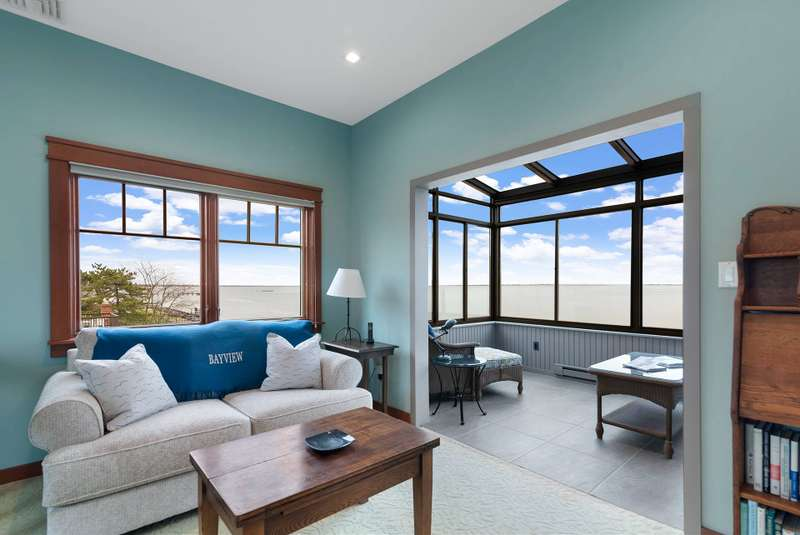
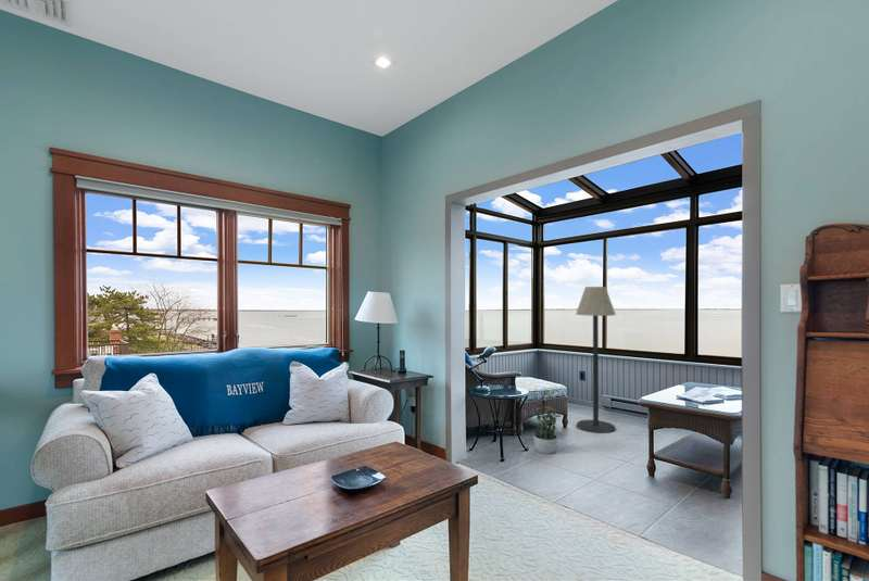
+ potted plant (546, 428)
+ floor lamp (595, 356)
